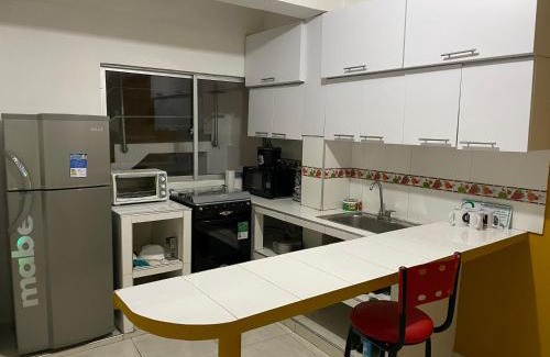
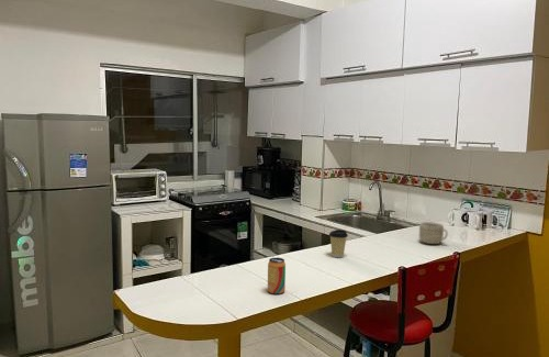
+ coffee cup (337, 243)
+ beverage can (276, 275)
+ mug (434, 234)
